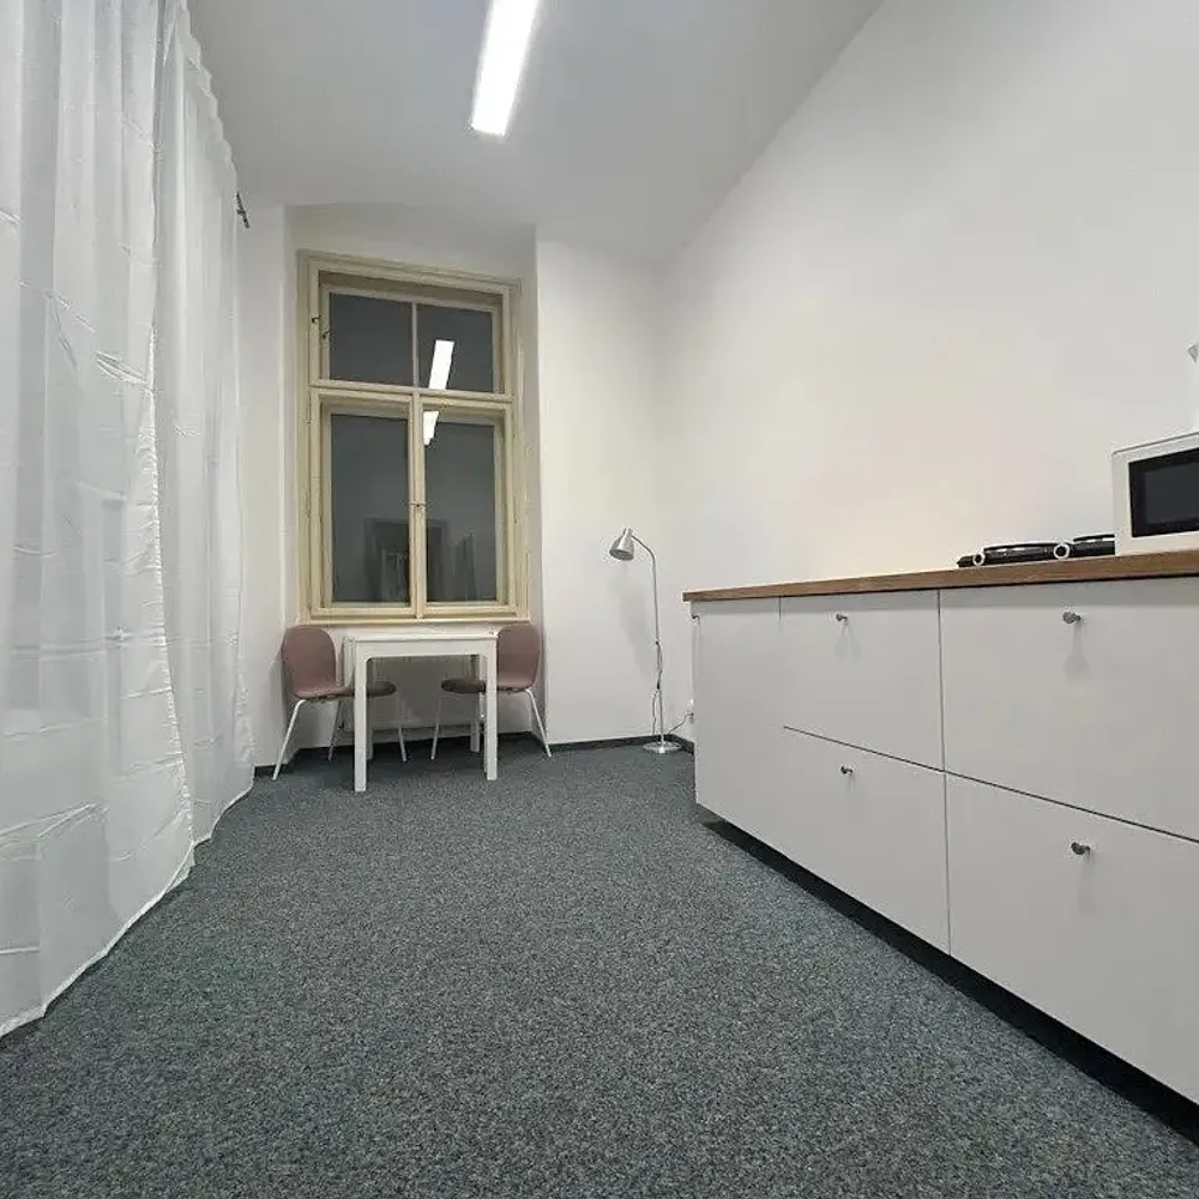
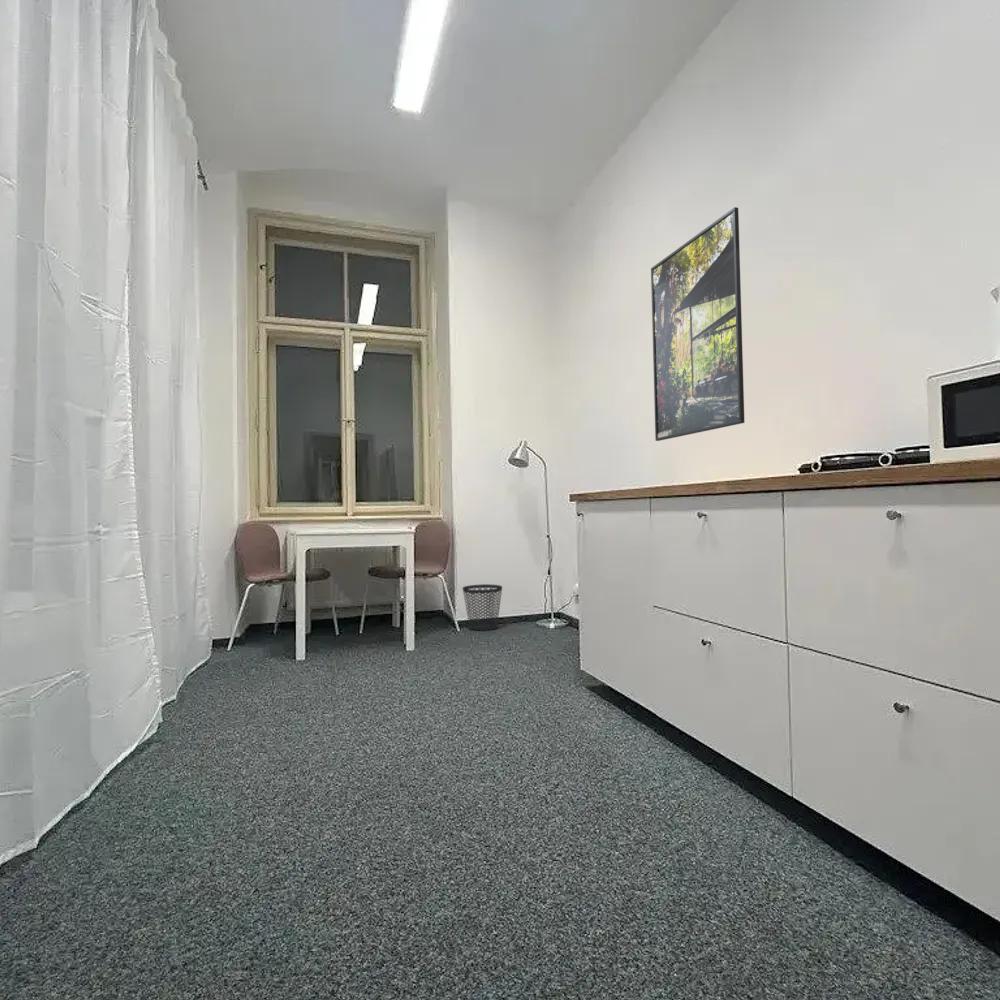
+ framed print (692, 336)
+ wastebasket (483, 607)
